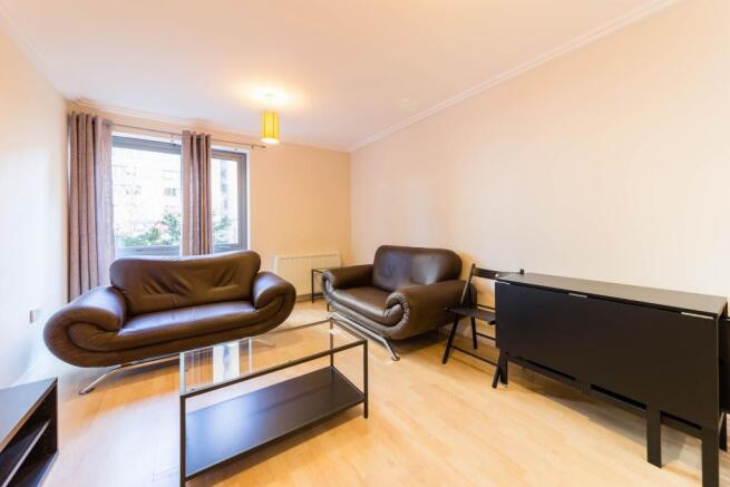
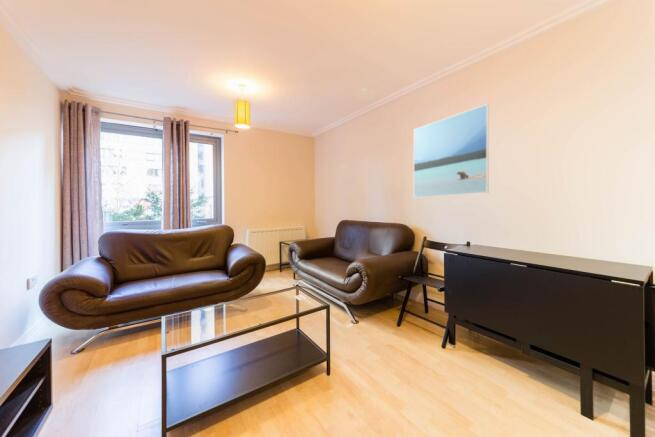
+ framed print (446, 157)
